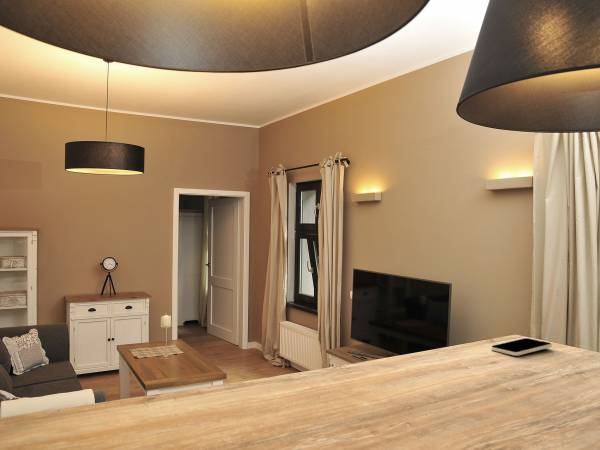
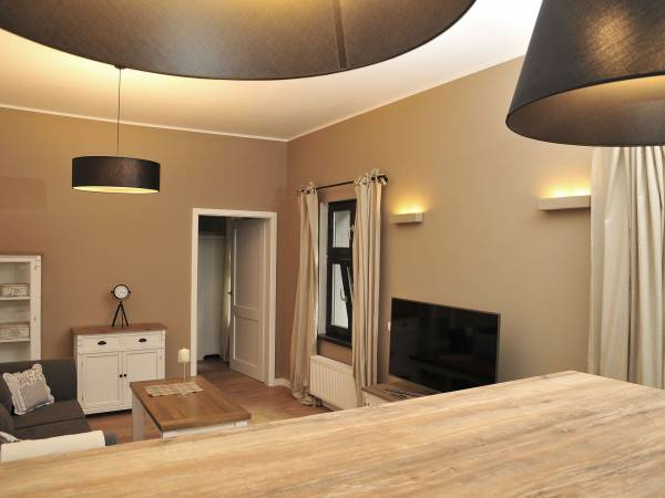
- smartphone (521, 346)
